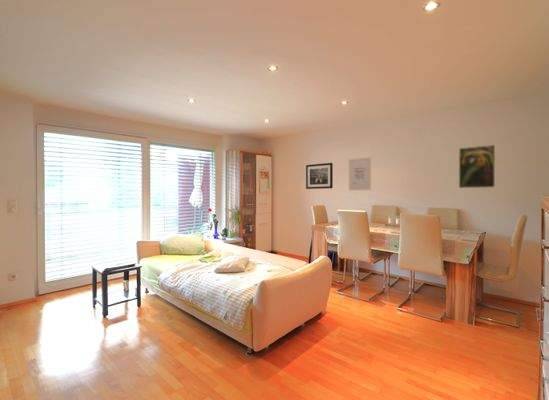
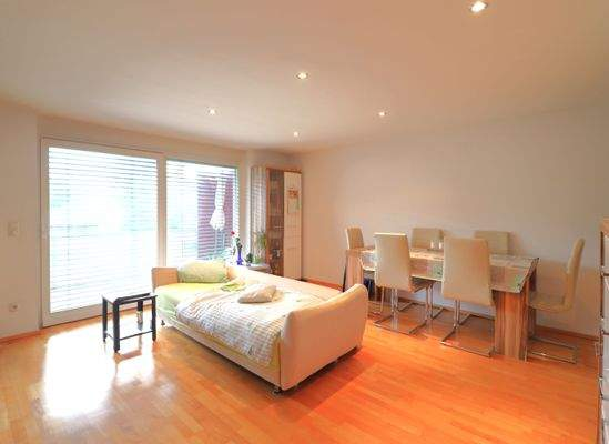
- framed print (476, 167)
- wall art (318, 176)
- wall art (359, 174)
